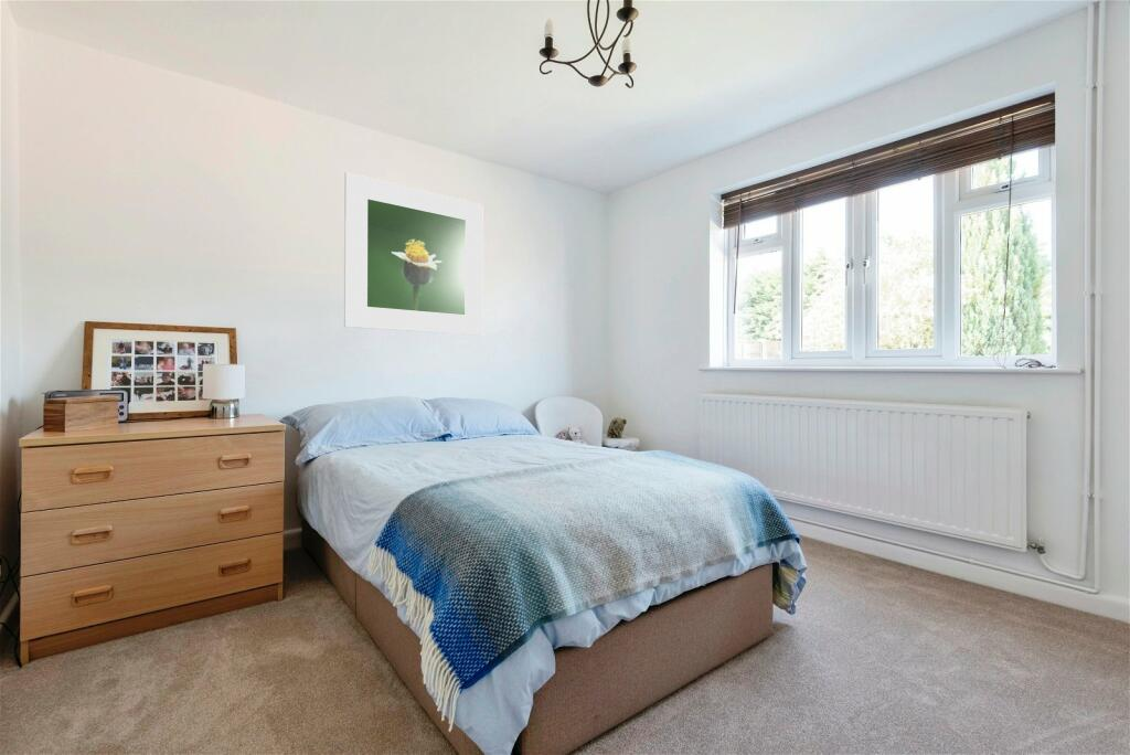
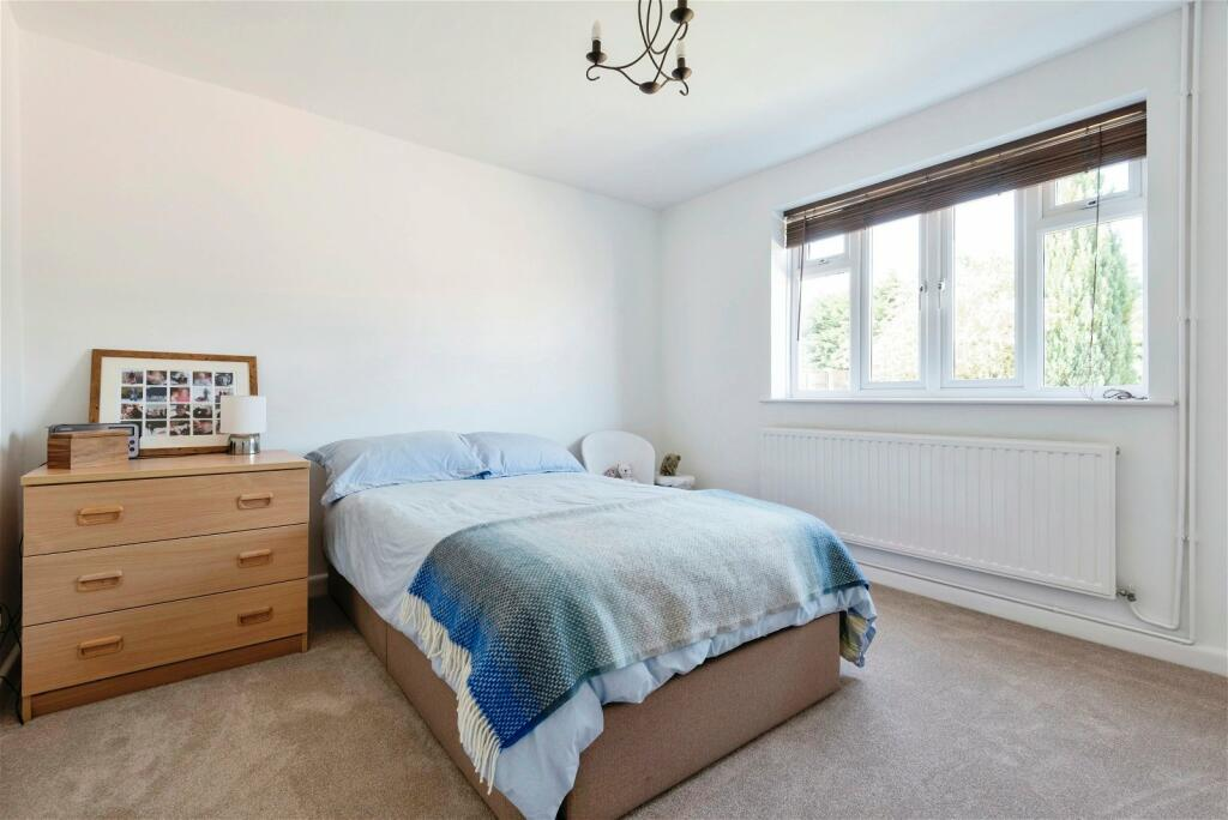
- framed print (418, 260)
